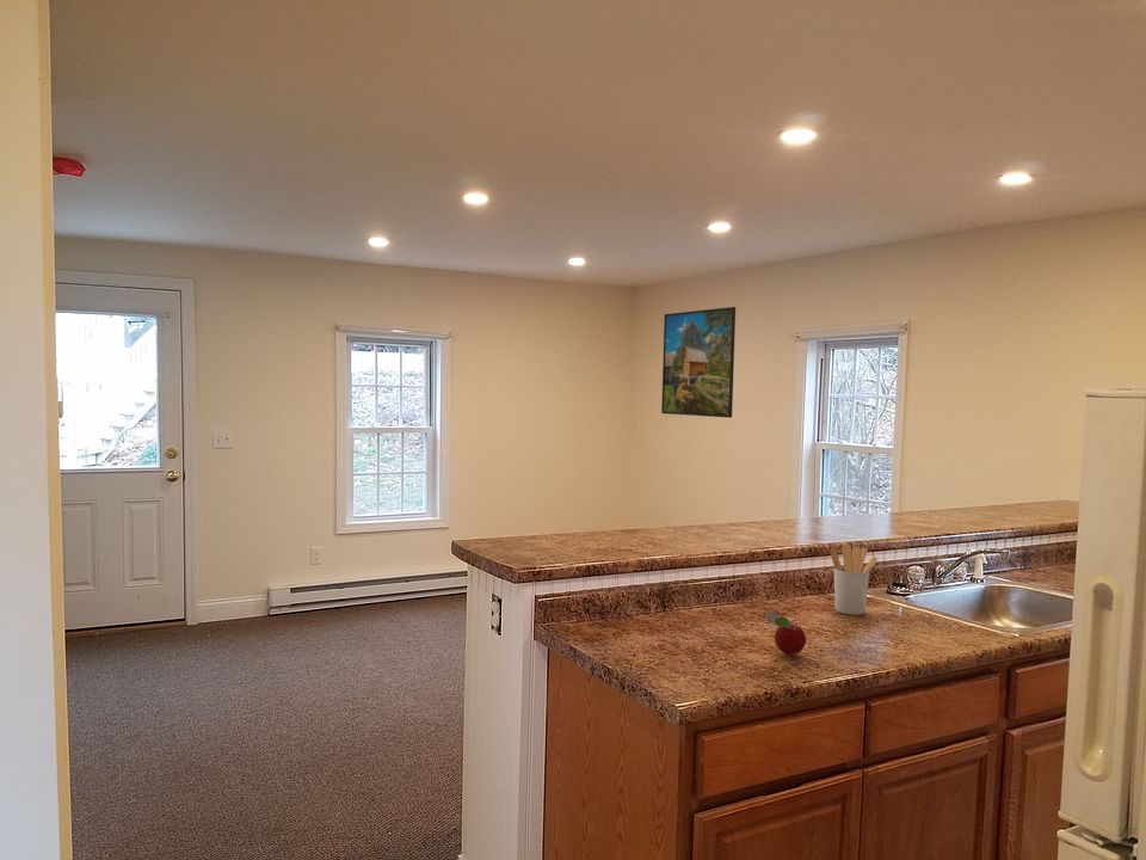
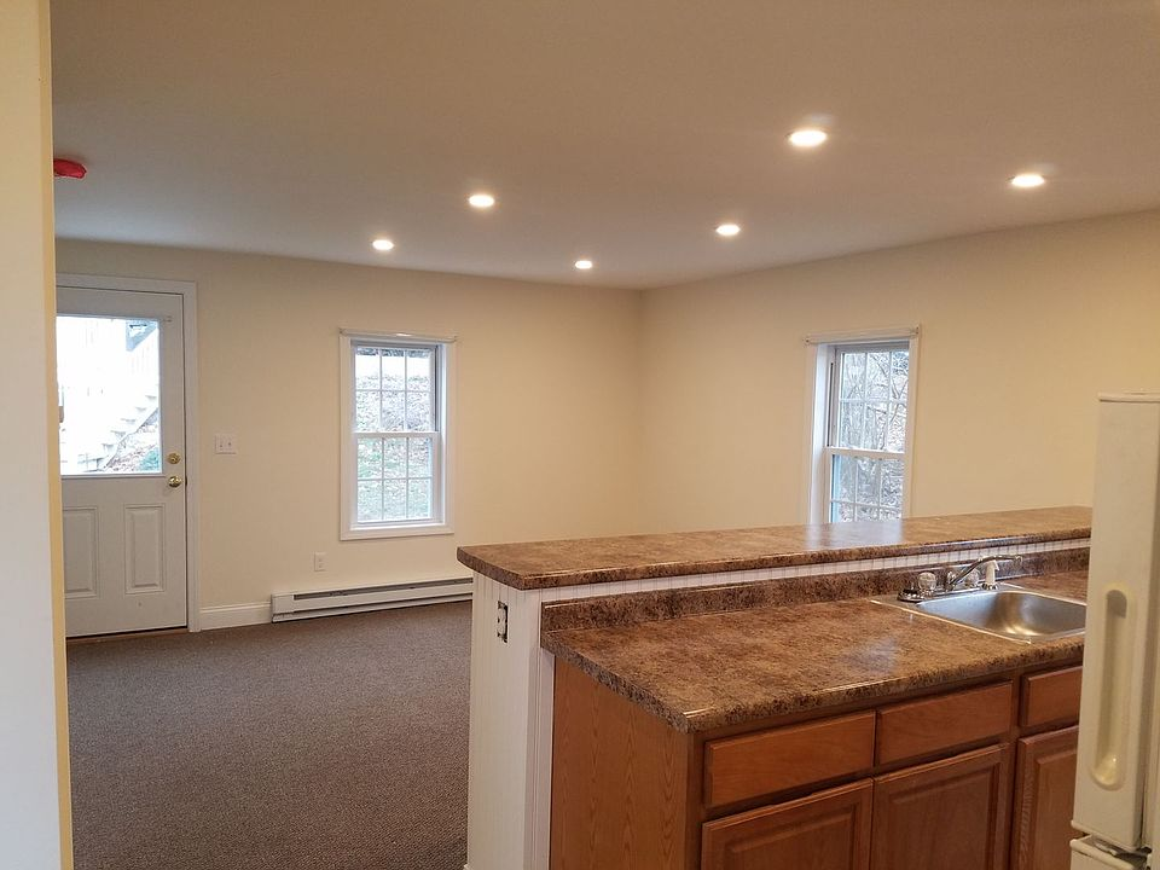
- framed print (696, 363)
- fruit (787, 633)
- utensil holder (851, 577)
